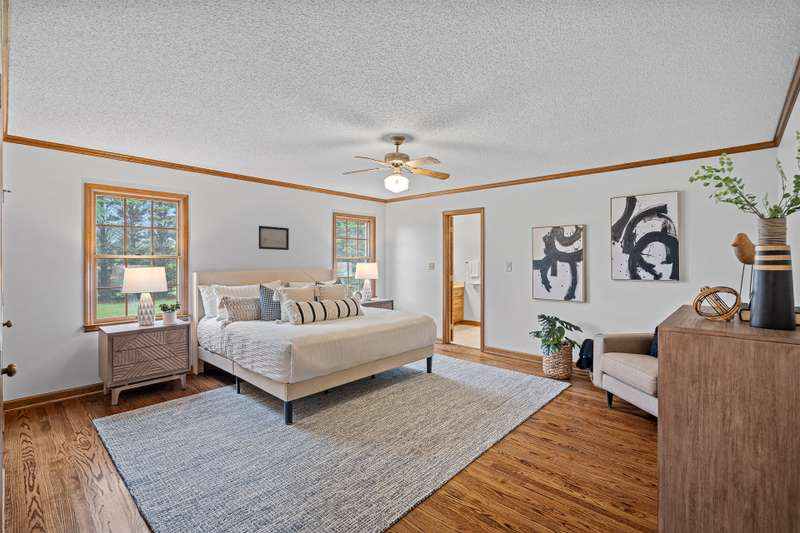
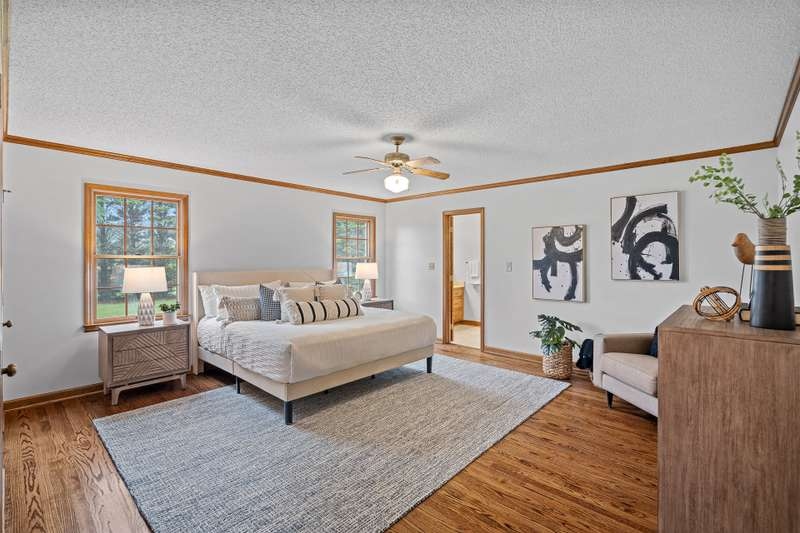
- wall art (274, 238)
